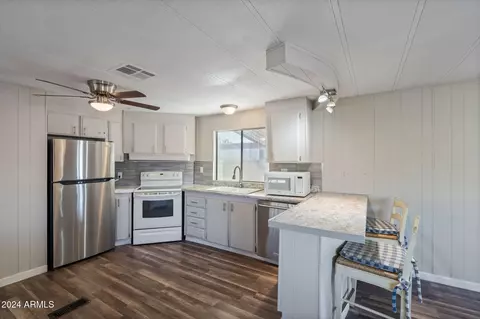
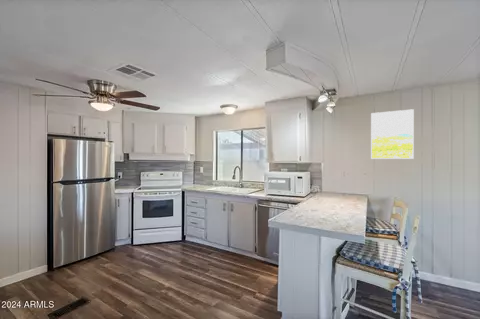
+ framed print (391, 135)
